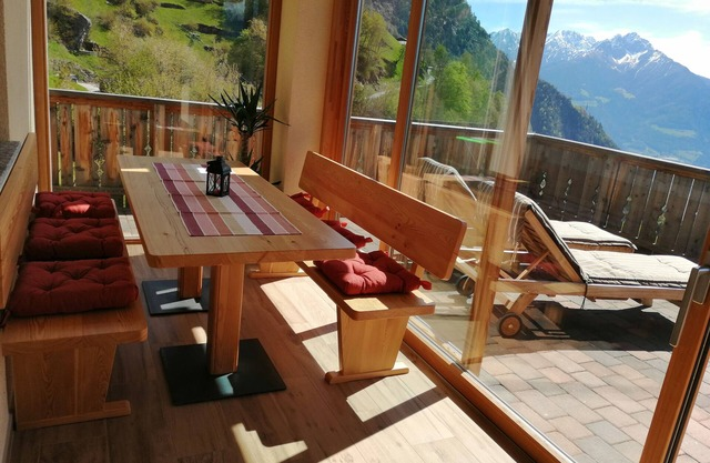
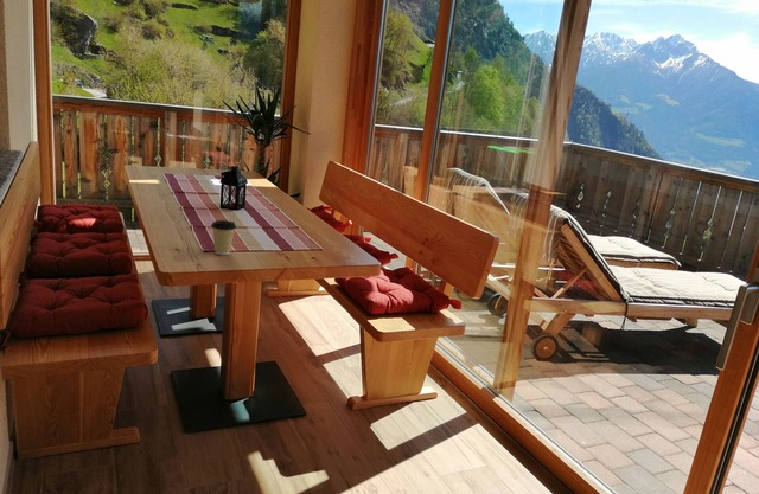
+ coffee cup (223, 237)
